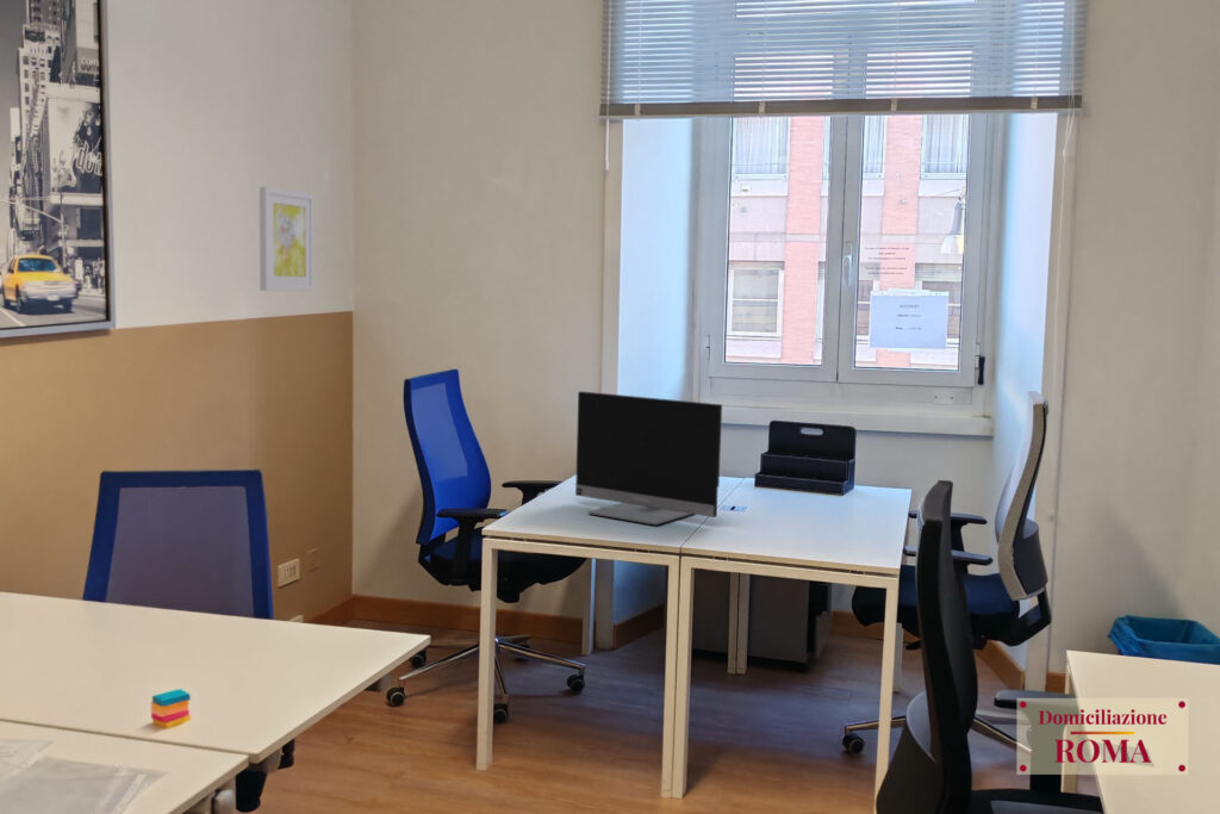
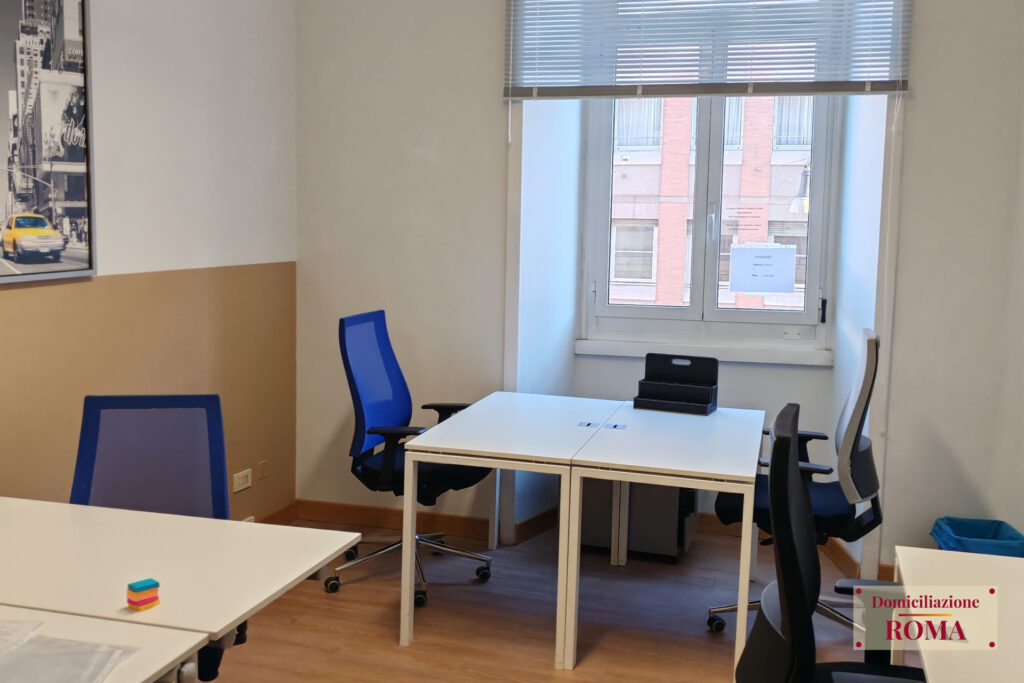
- monitor (645, 455)
- wall art (287, 241)
